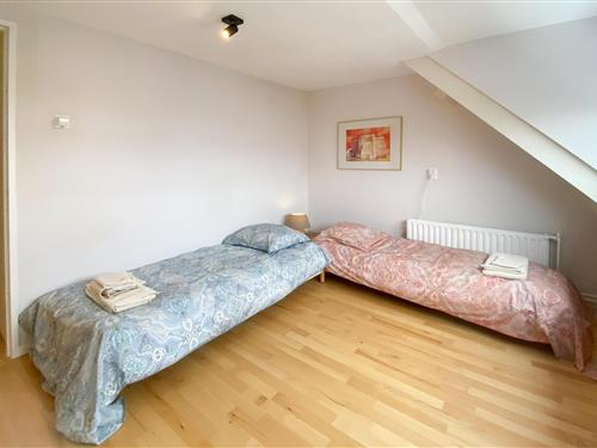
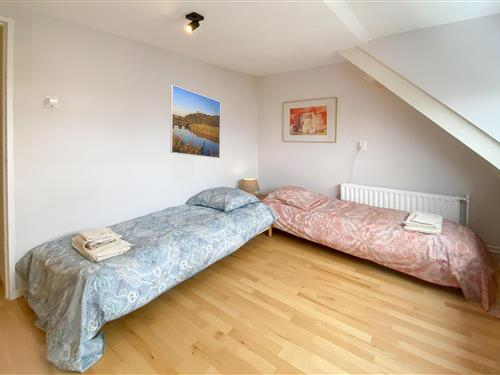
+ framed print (197, 125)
